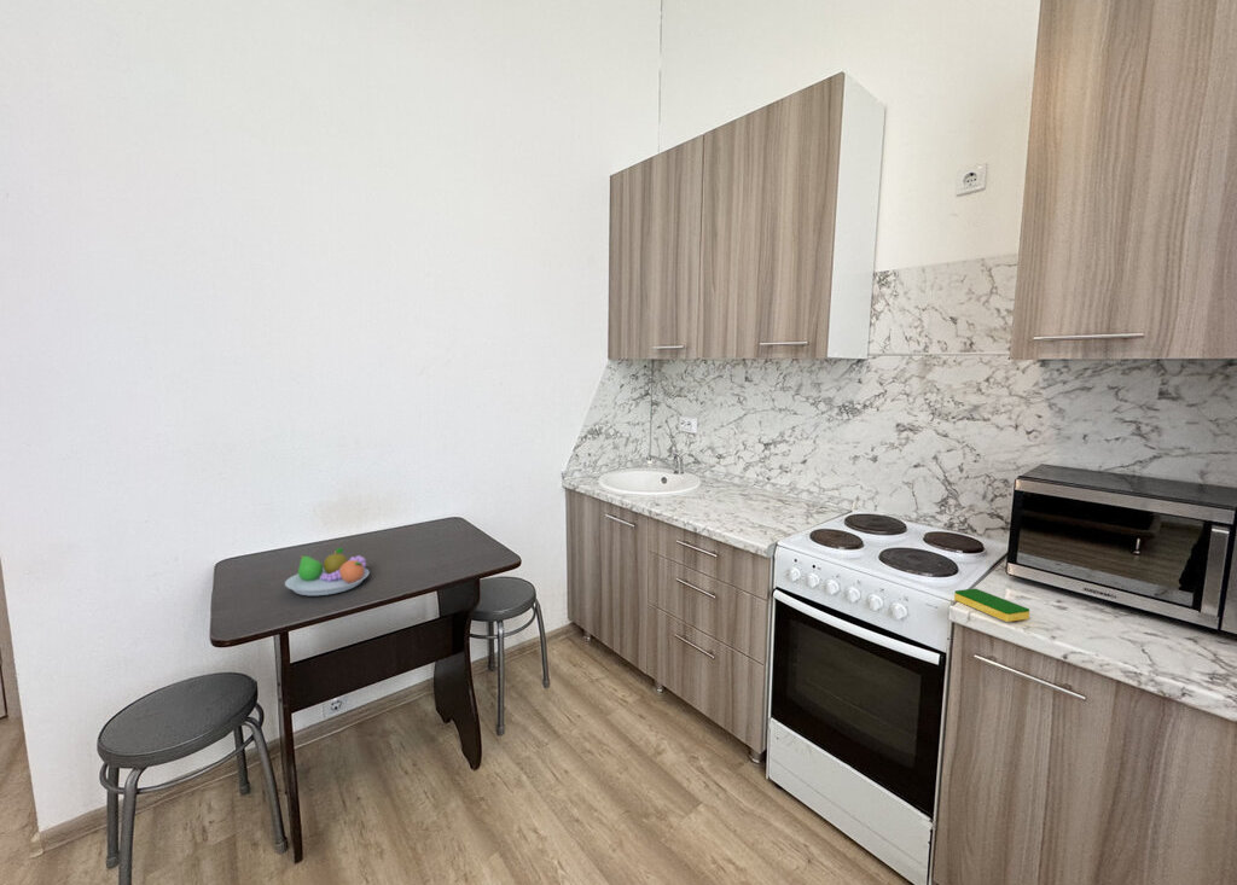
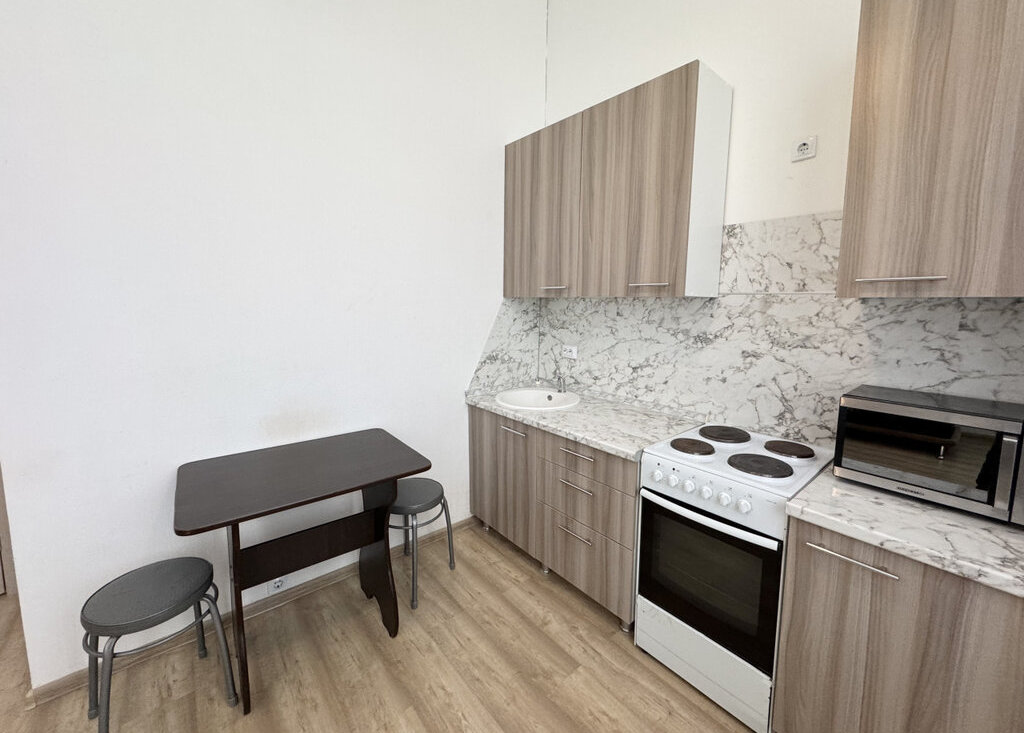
- fruit bowl (327, 569)
- dish sponge (989, 604)
